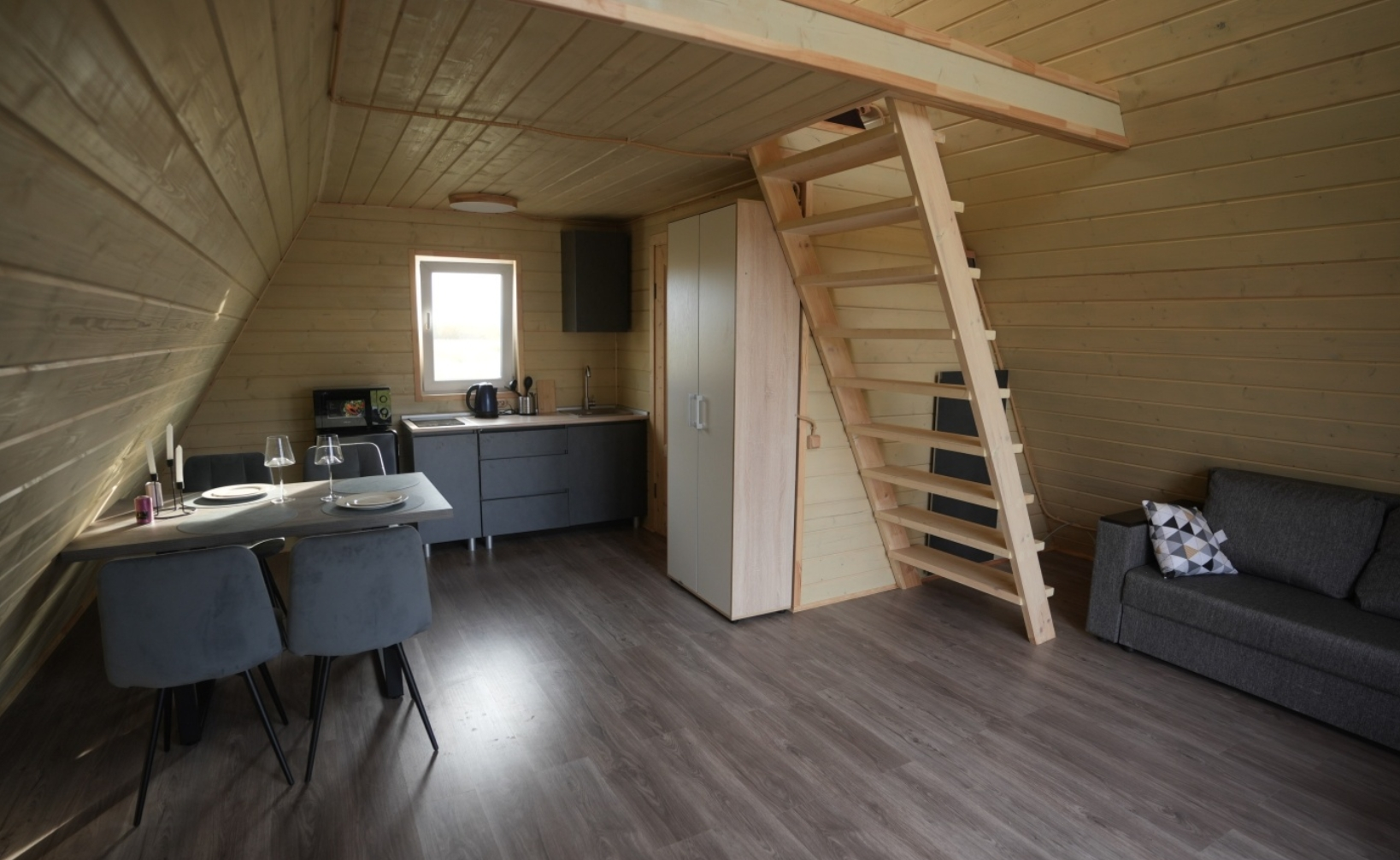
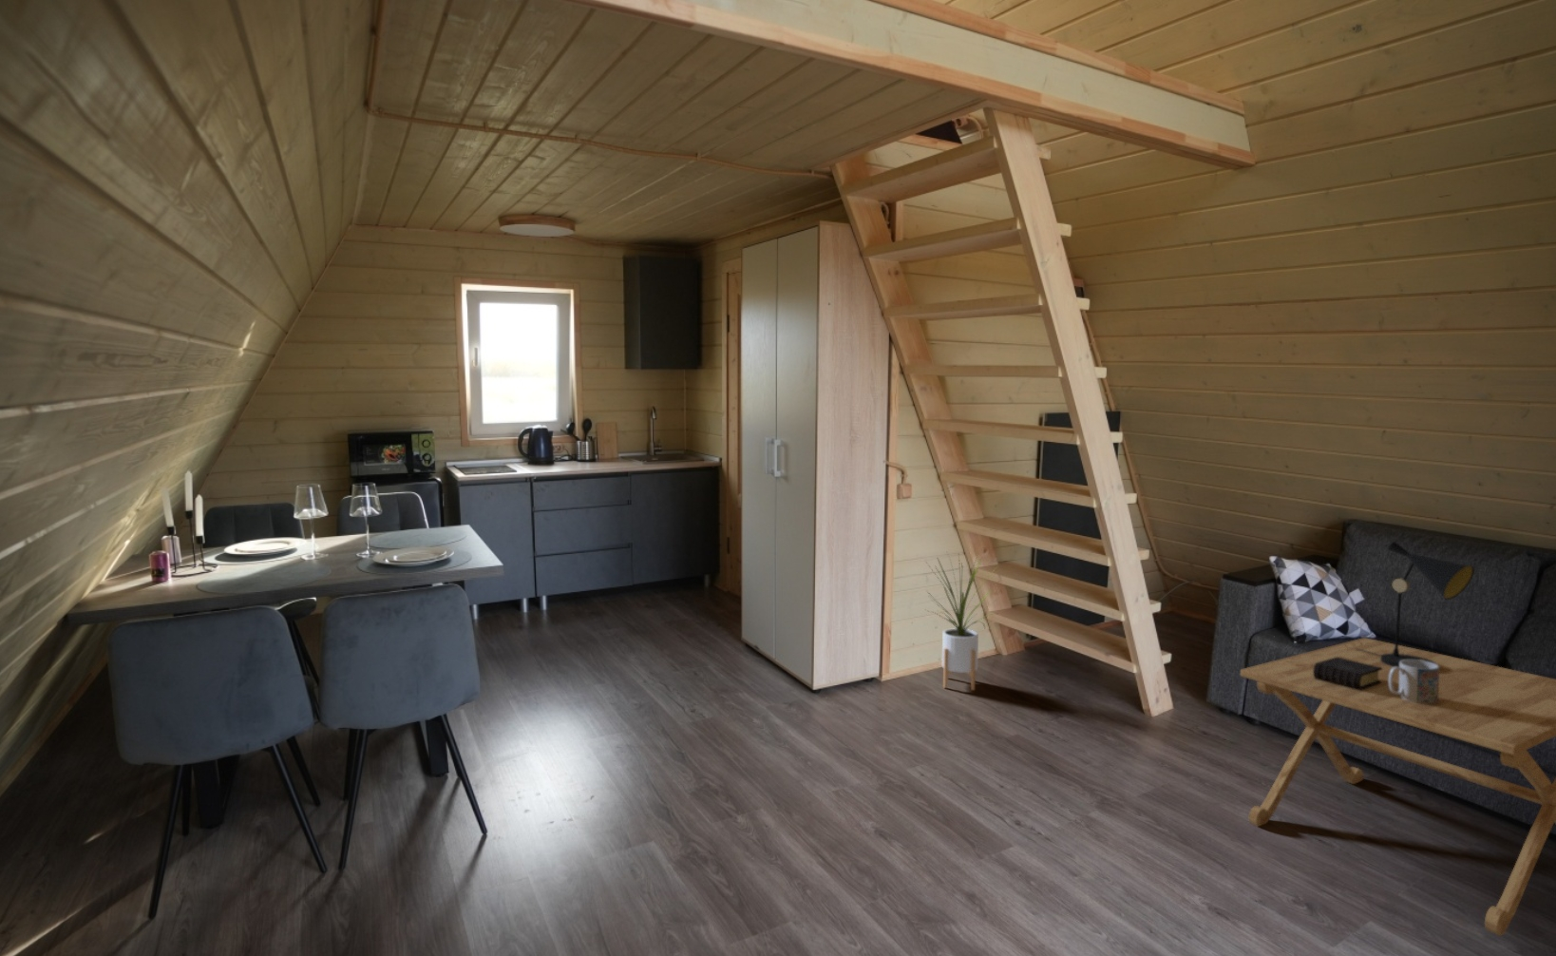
+ mug (1416, 680)
+ table lamp (1400, 604)
+ side table (1419, 764)
+ house plant (959, 616)
+ book (1346, 673)
